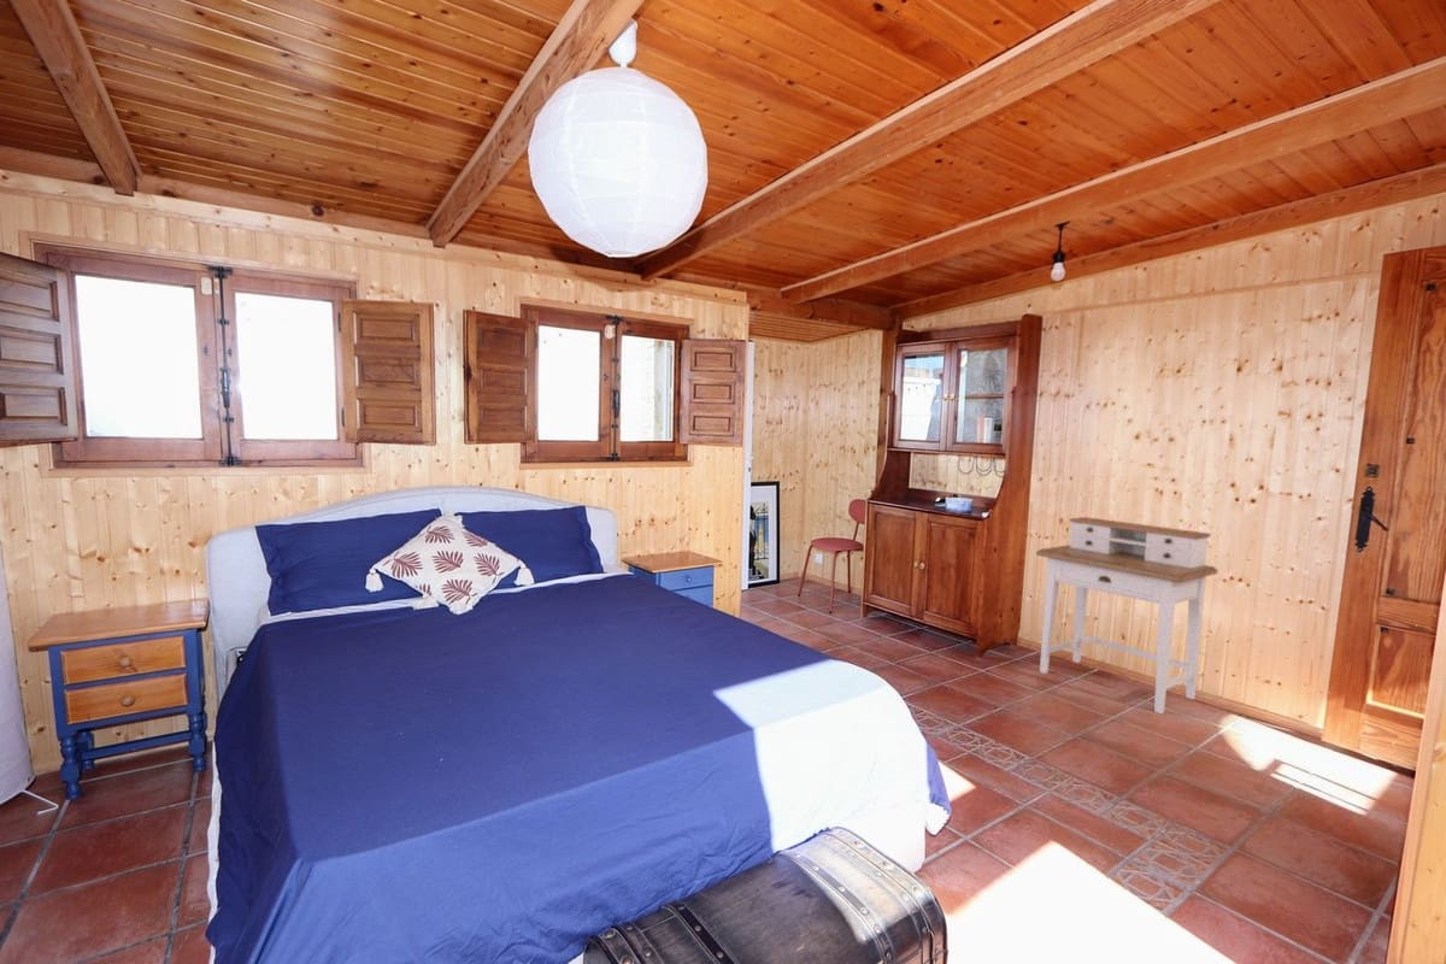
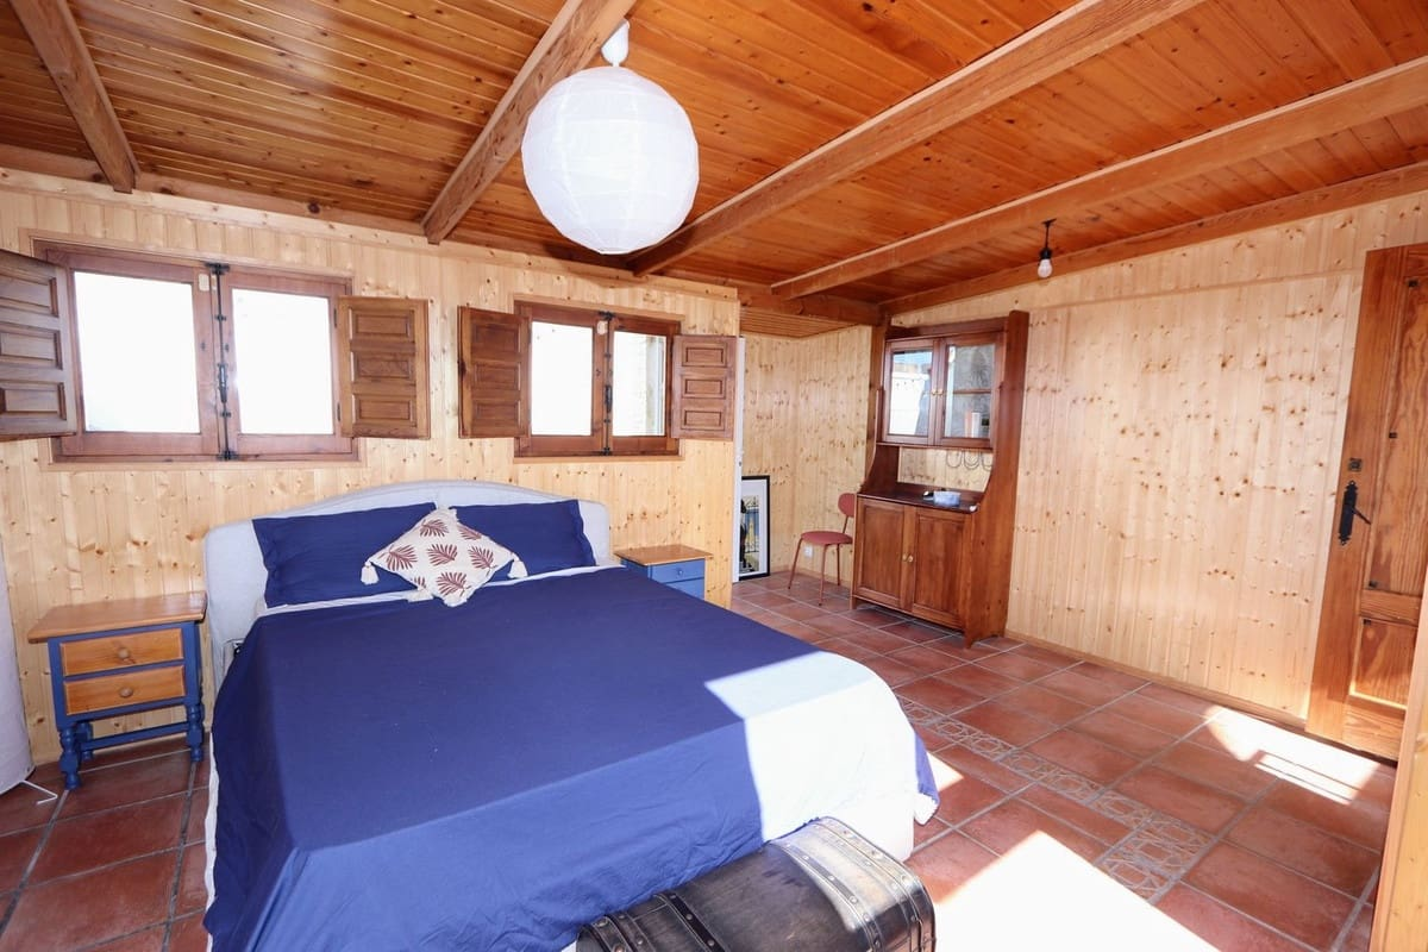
- desk (1122, 595)
